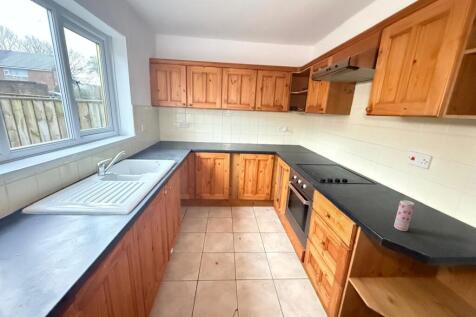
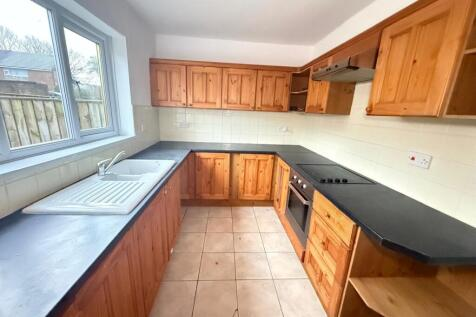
- beverage can (403, 215)
